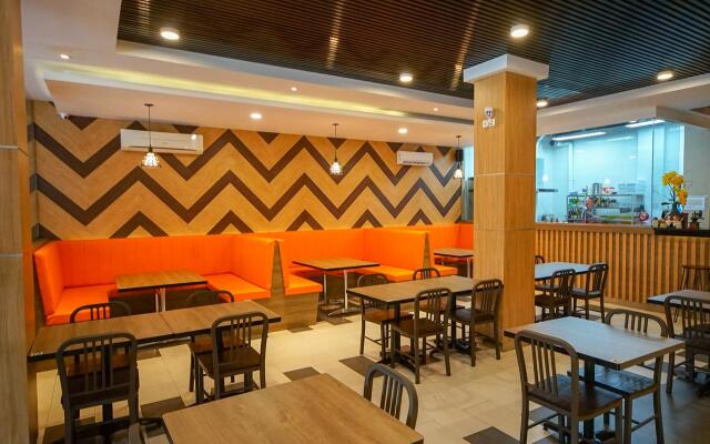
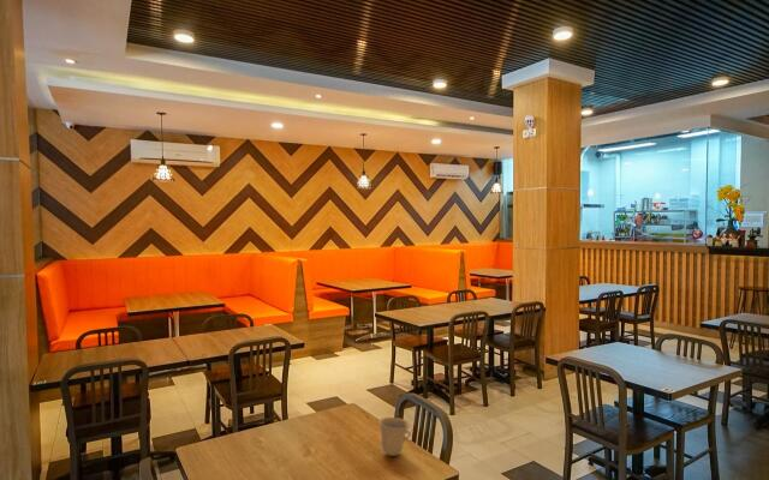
+ cup (394, 436)
